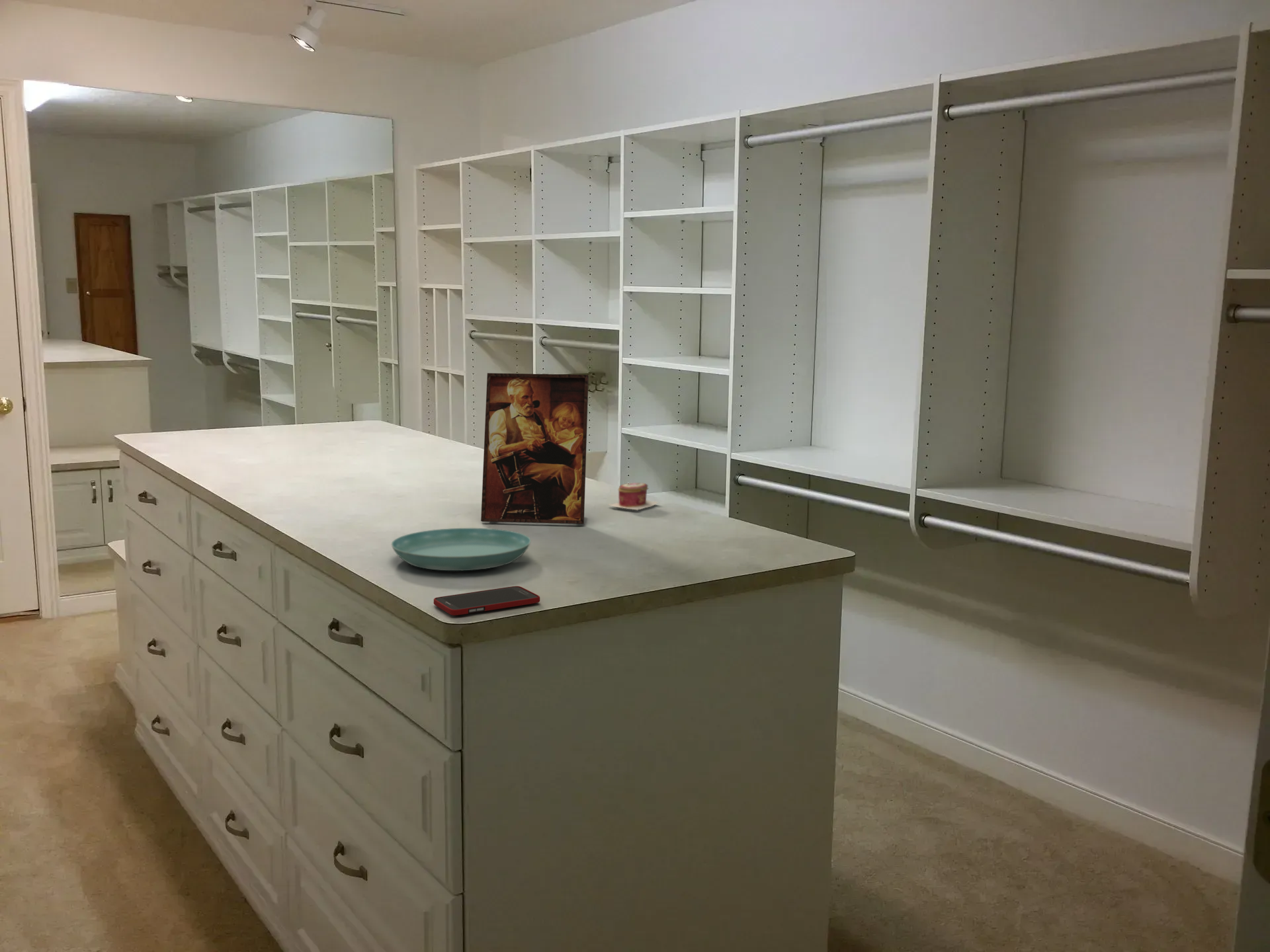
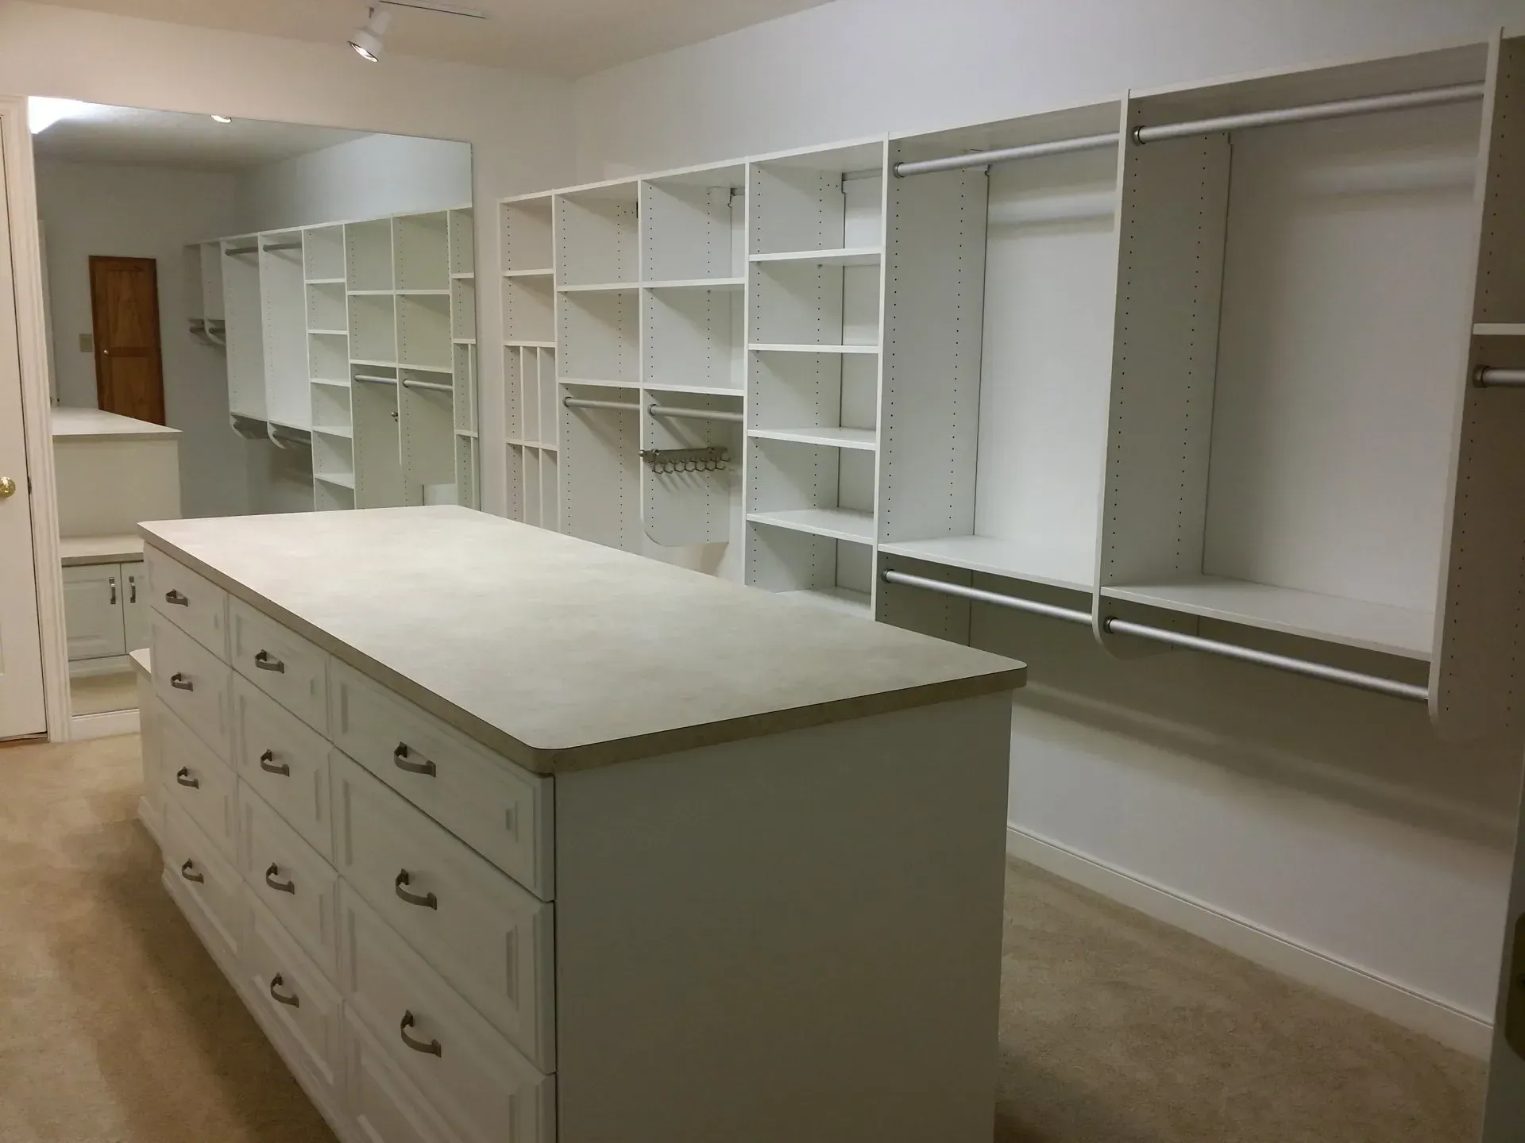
- jewelry box (634, 495)
- saucer (462, 549)
- picture frame (535, 448)
- cell phone (487, 600)
